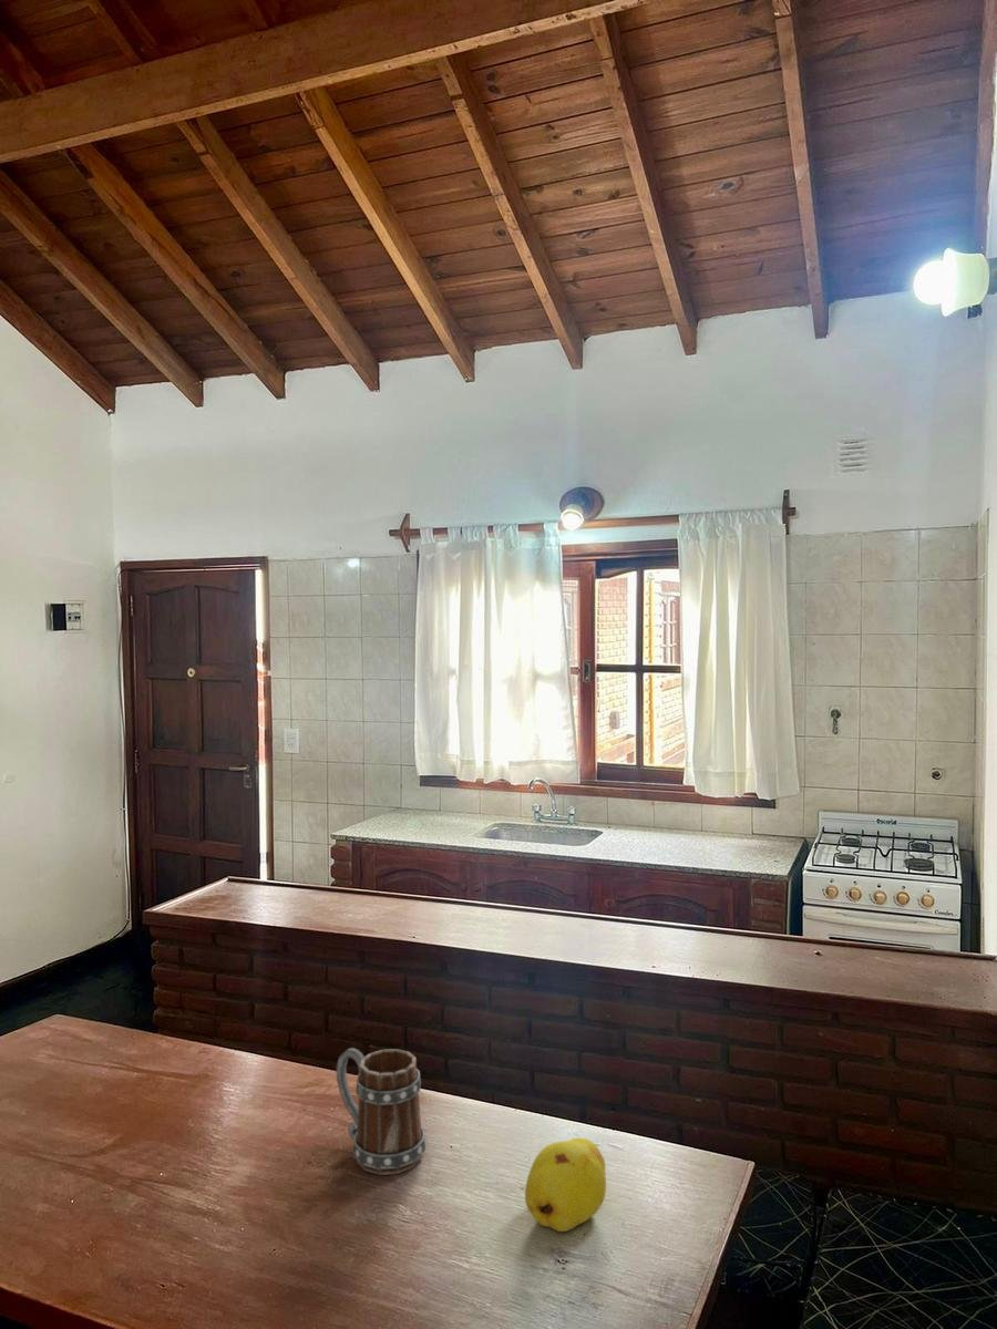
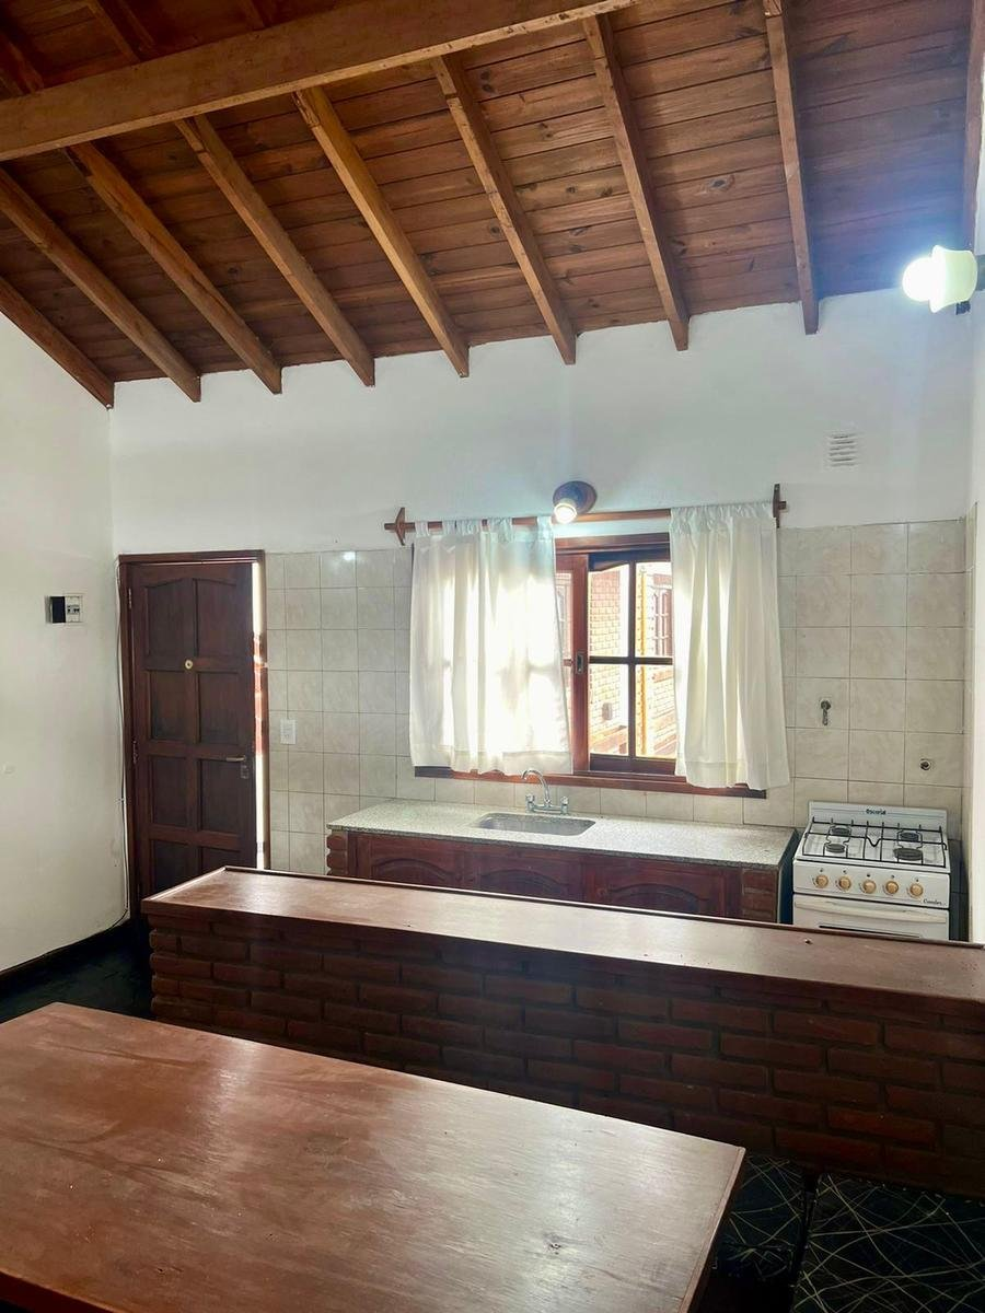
- mug (377, 1104)
- fruit (569, 1178)
